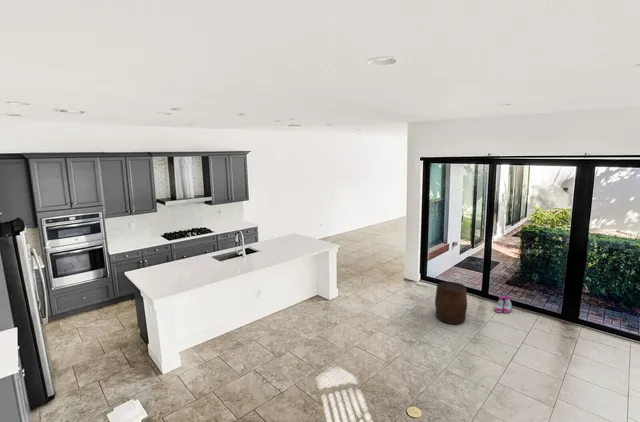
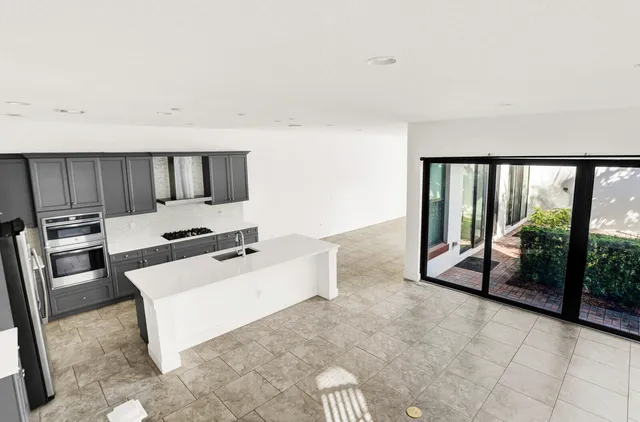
- boots (503, 303)
- stool (450, 302)
